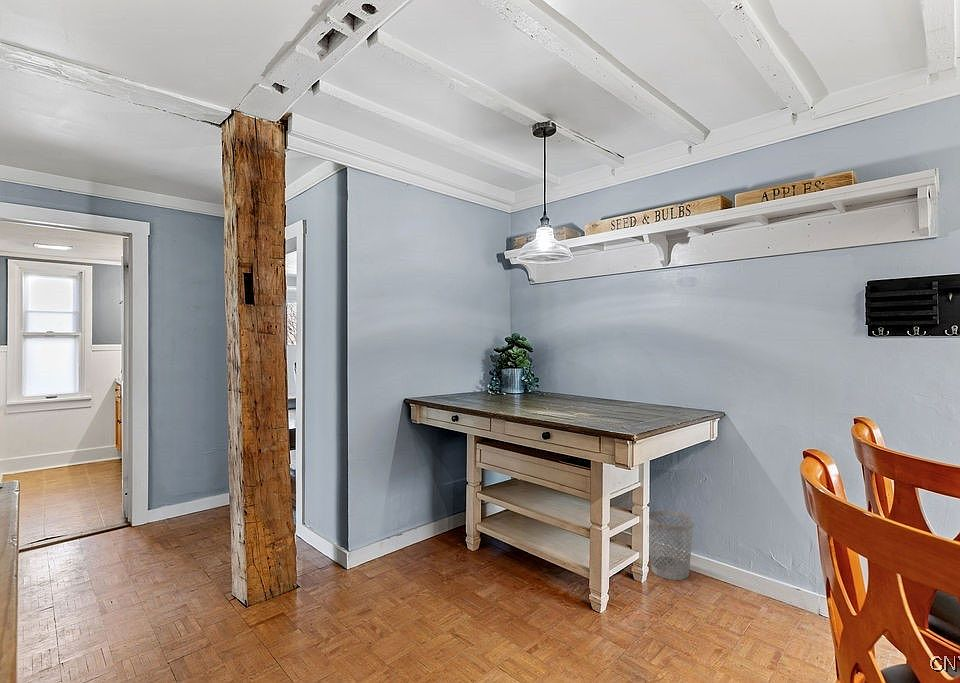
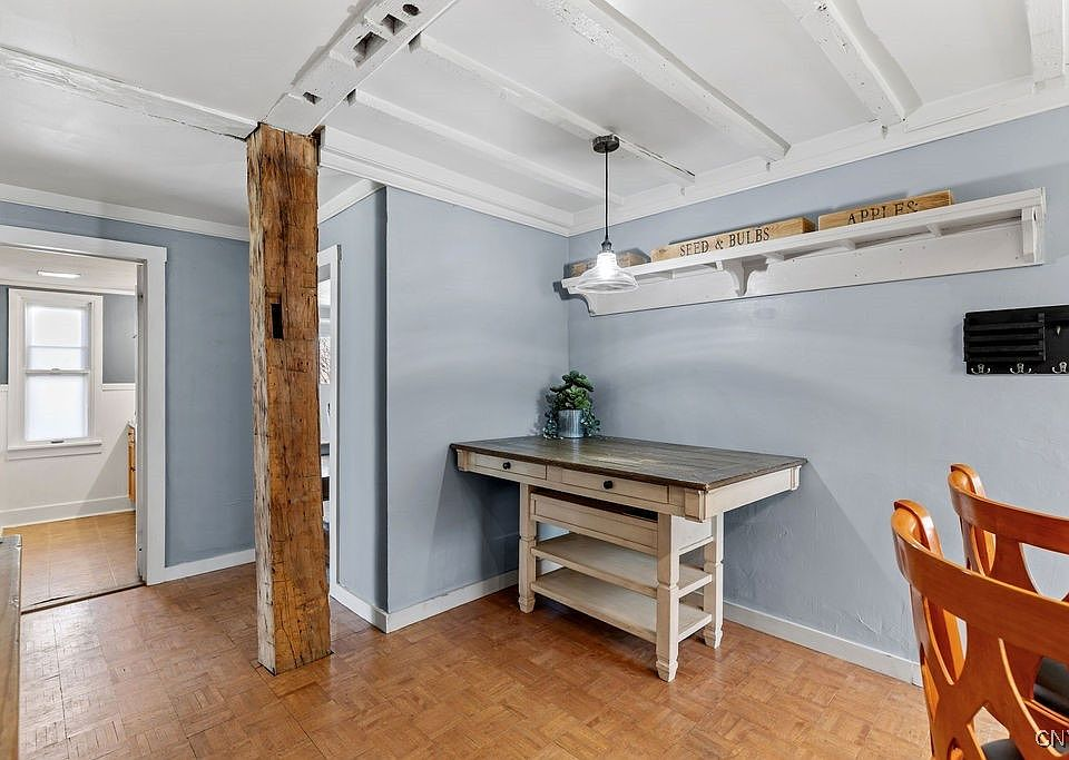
- wastebasket (669, 544)
